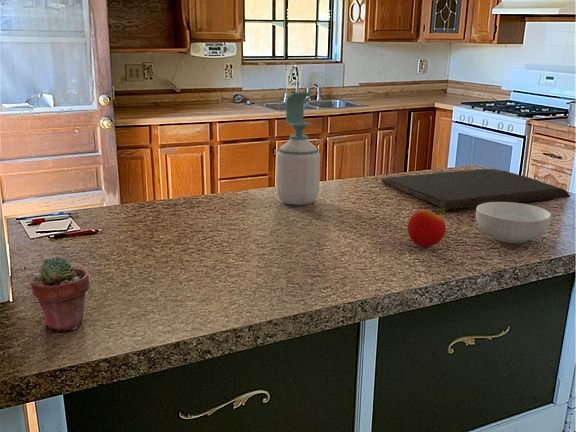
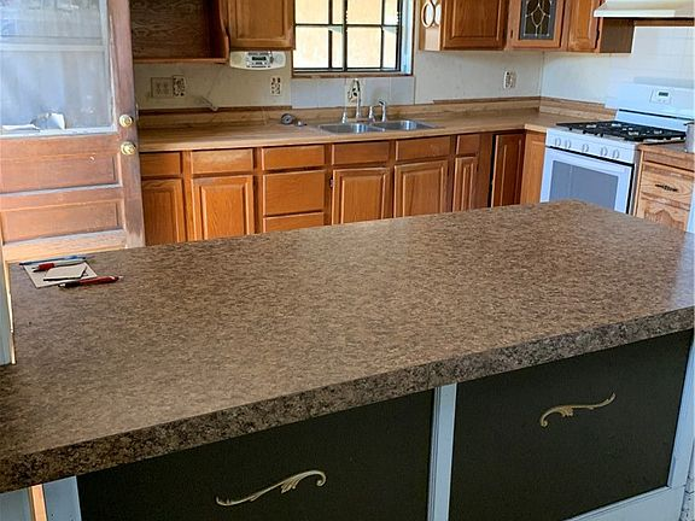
- cutting board (472, 185)
- potted succulent (61, 290)
- soap bottle (298, 148)
- cereal bowl (511, 224)
- apple (427, 227)
